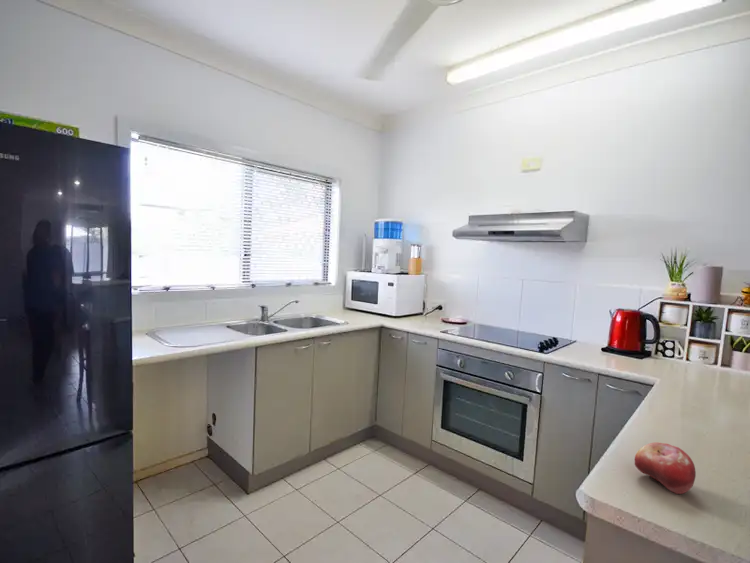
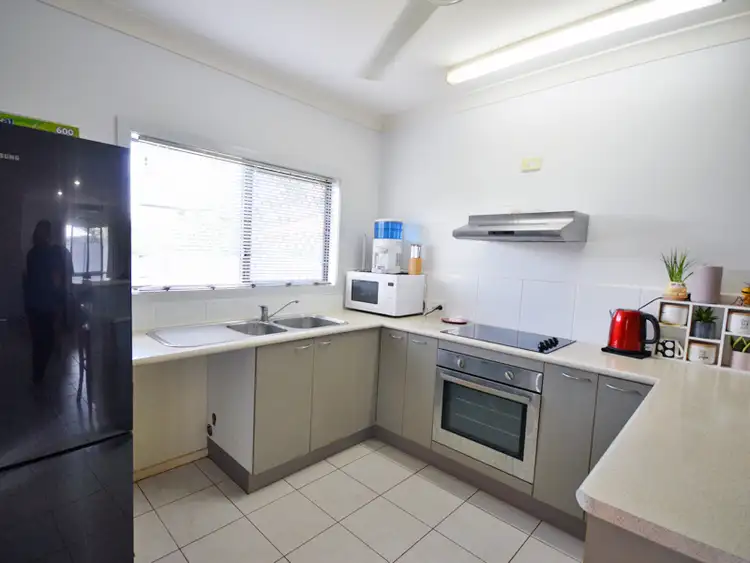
- fruit (666, 465)
